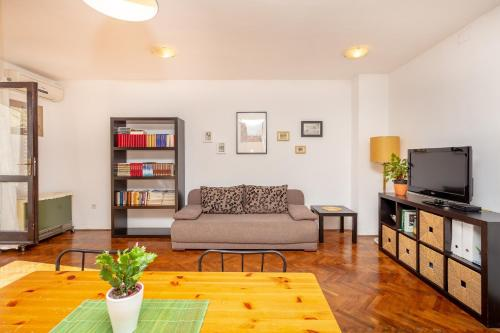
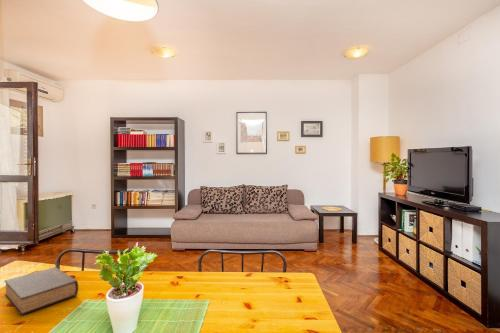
+ book (41, 287)
